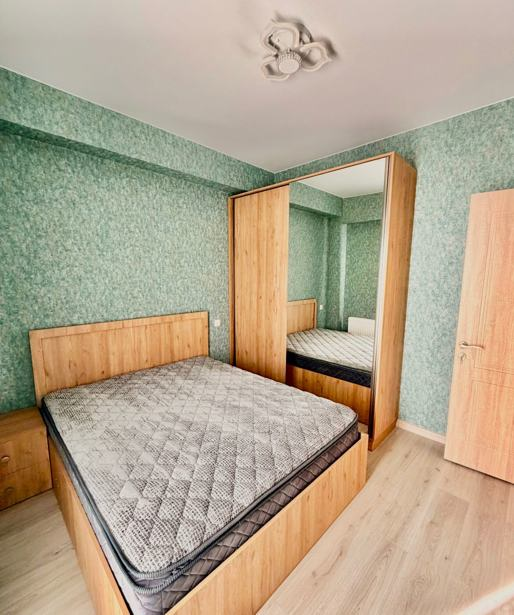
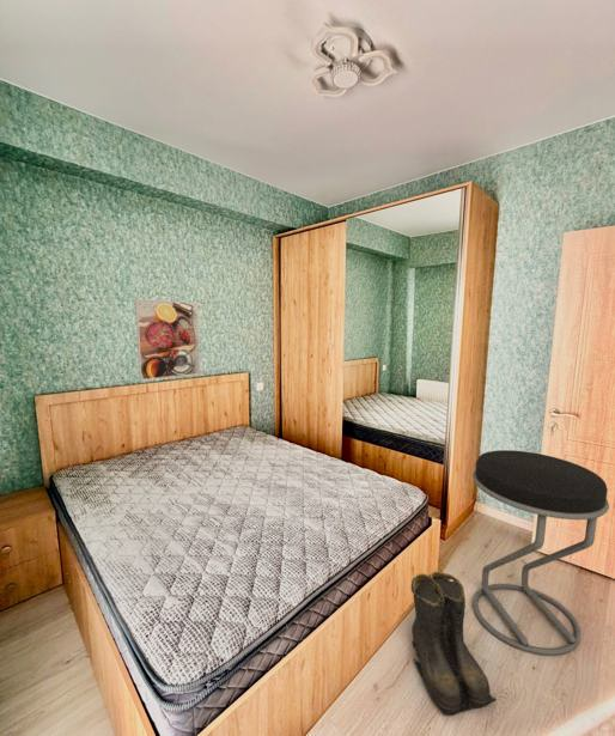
+ boots (446, 634)
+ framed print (170, 339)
+ stool (529, 545)
